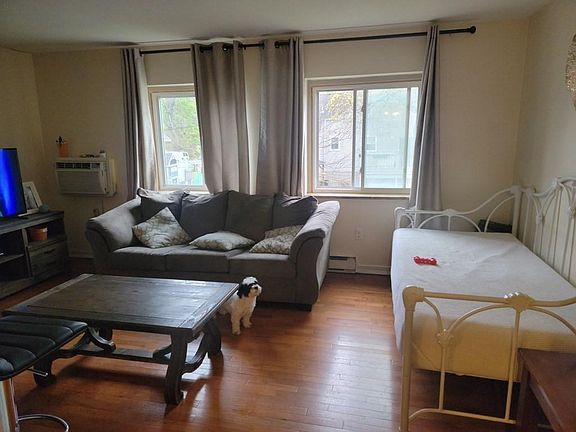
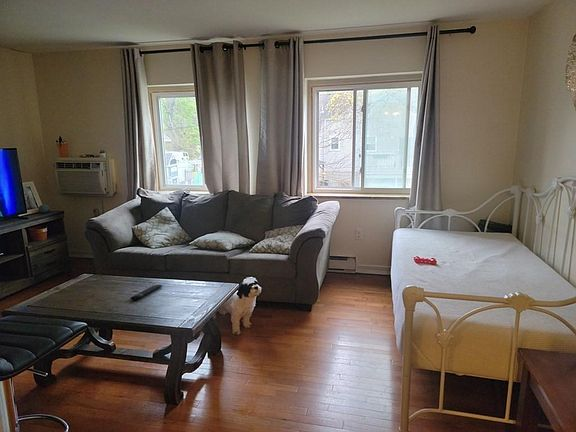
+ remote control (147, 292)
